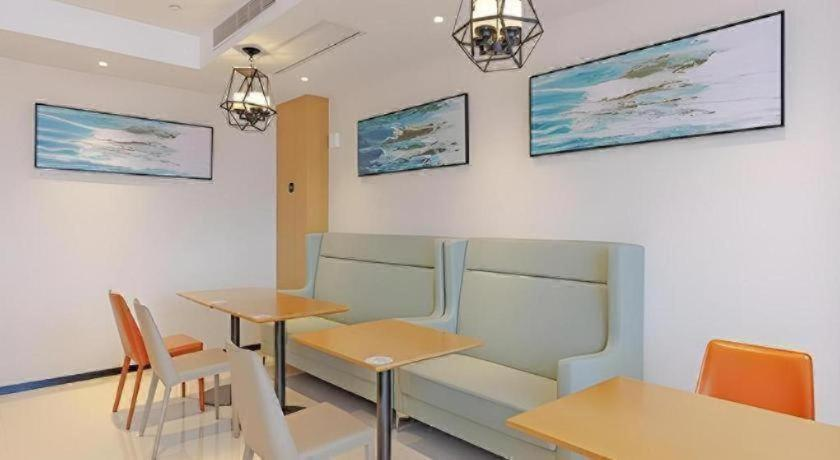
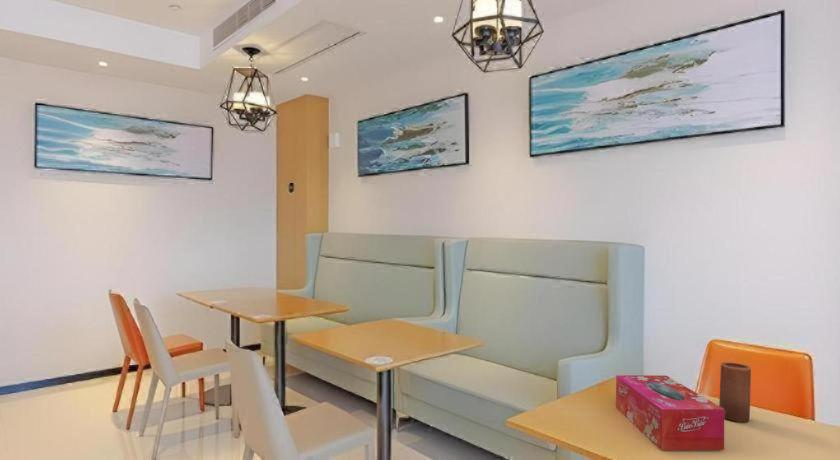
+ candle (734, 391)
+ tissue box (664, 408)
